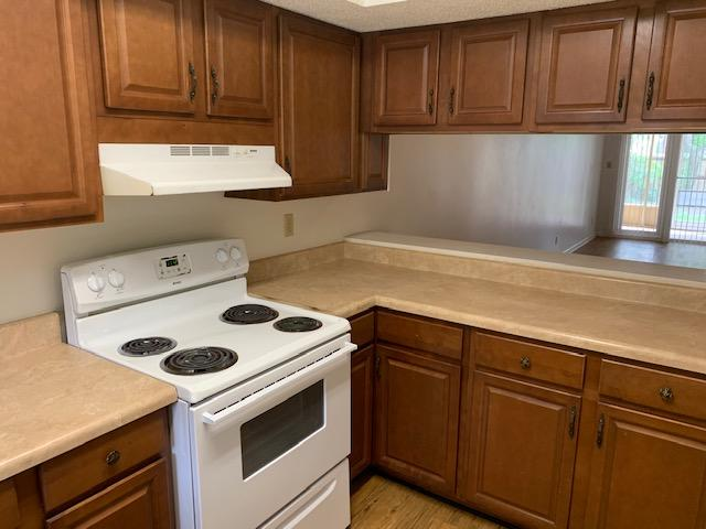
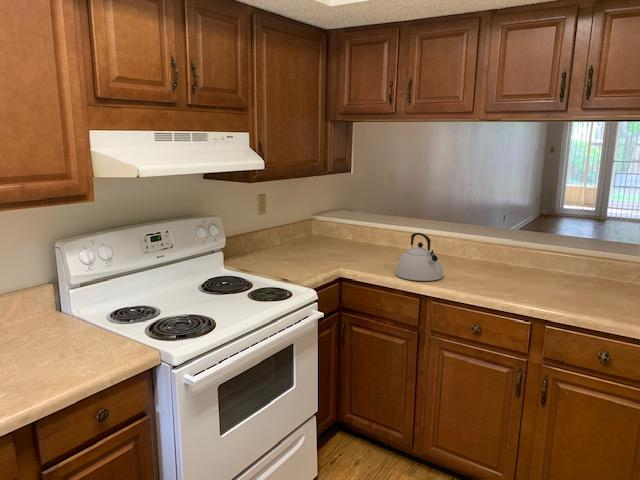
+ kettle (420, 254)
